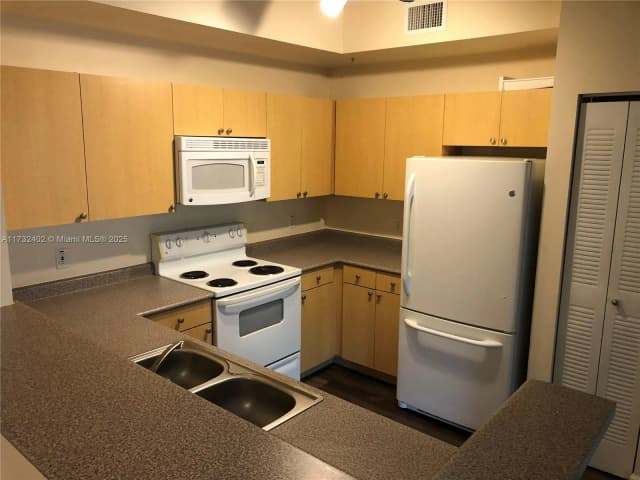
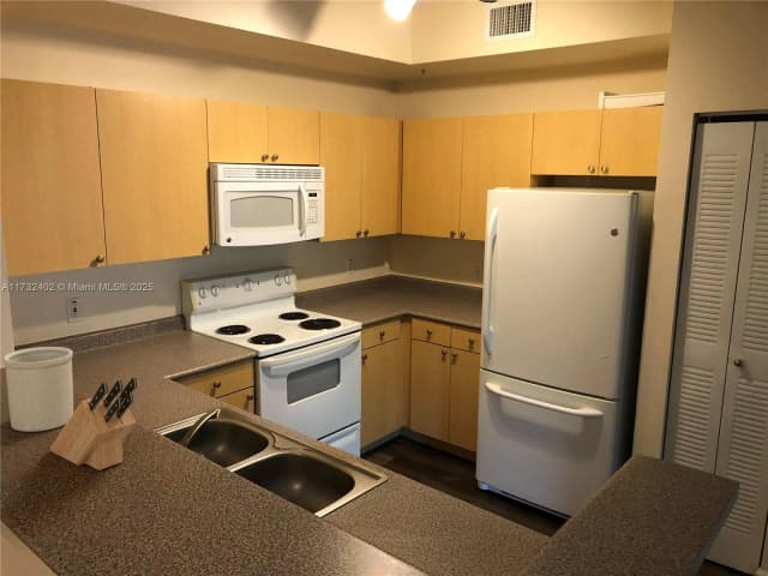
+ utensil holder (41, 388)
+ knife block (95, 415)
